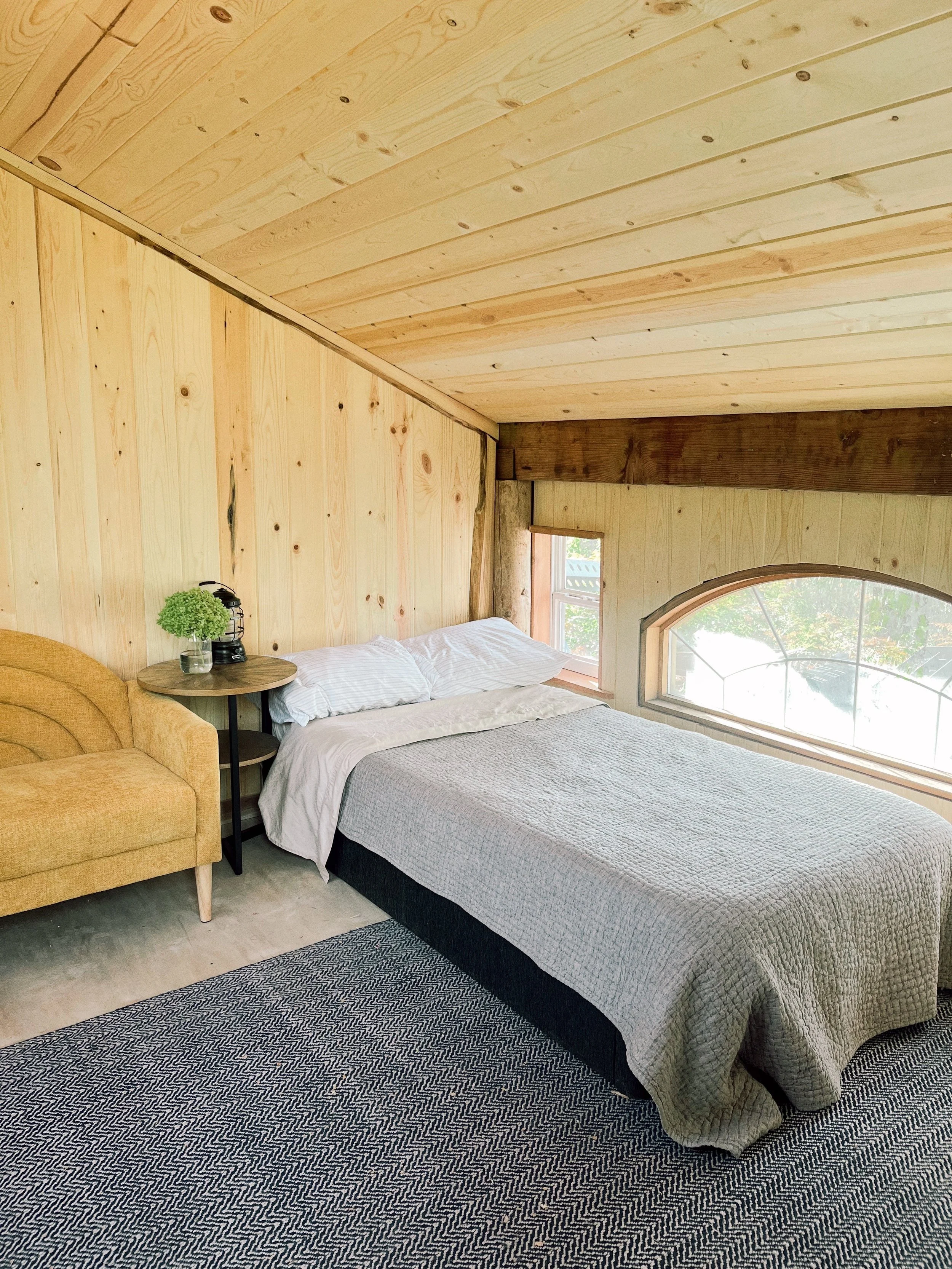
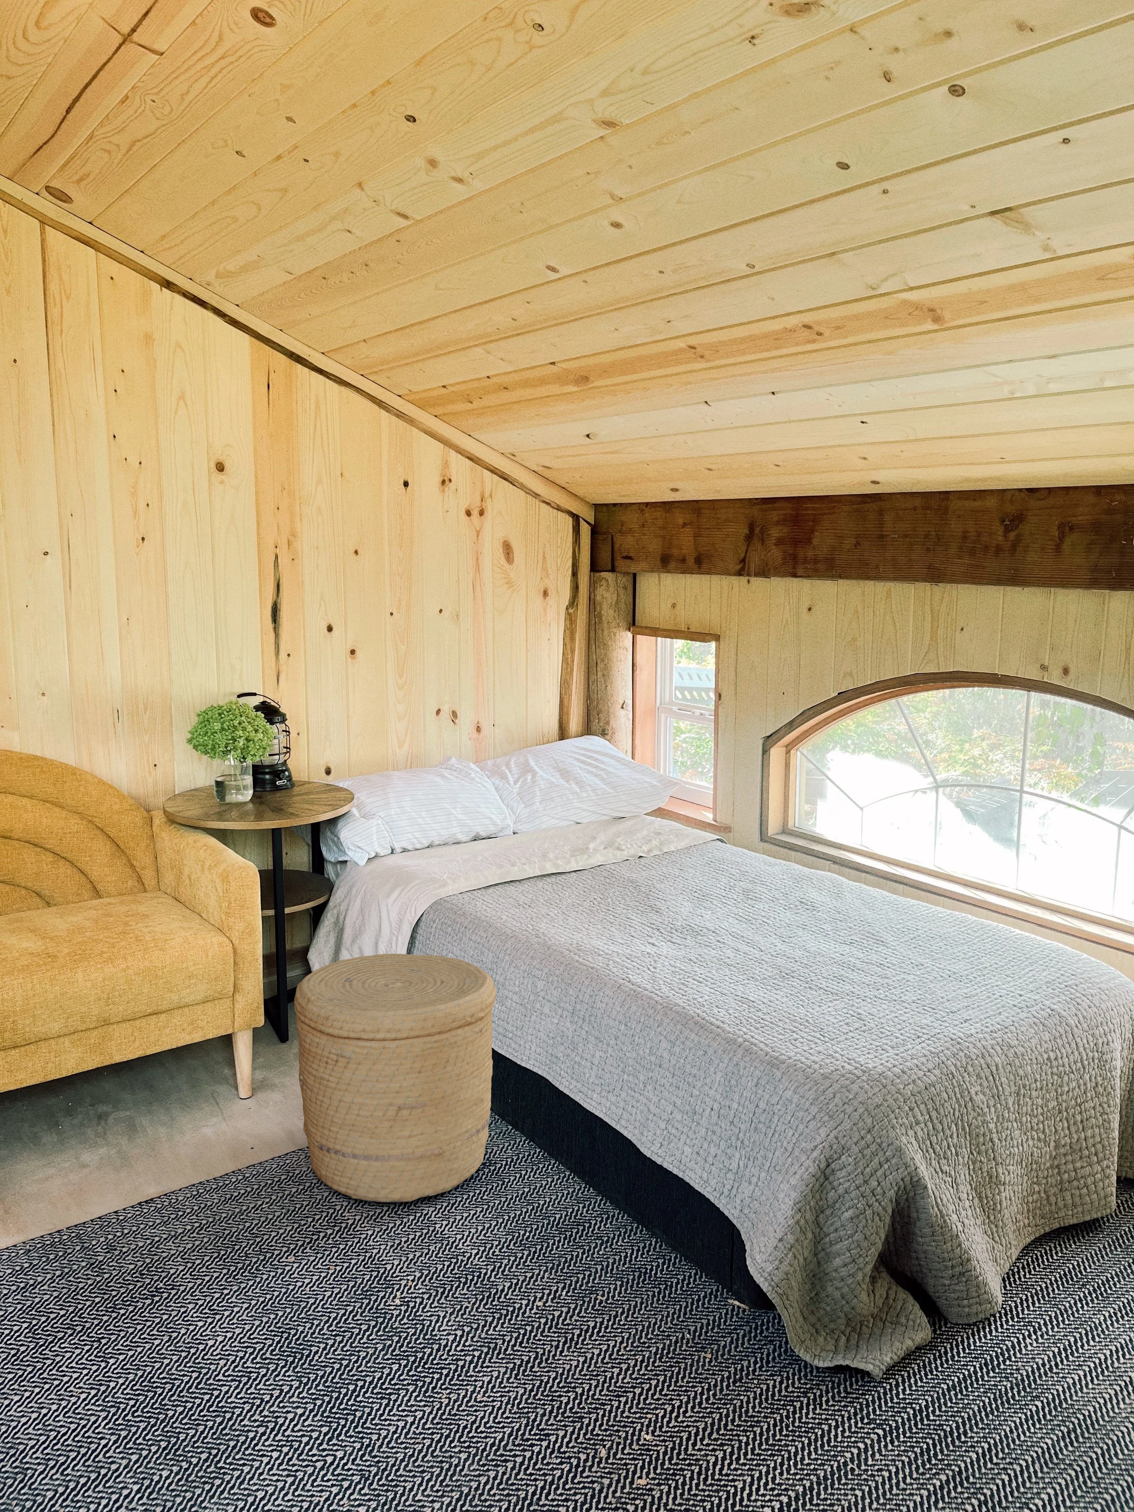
+ woven basket (397, 1070)
